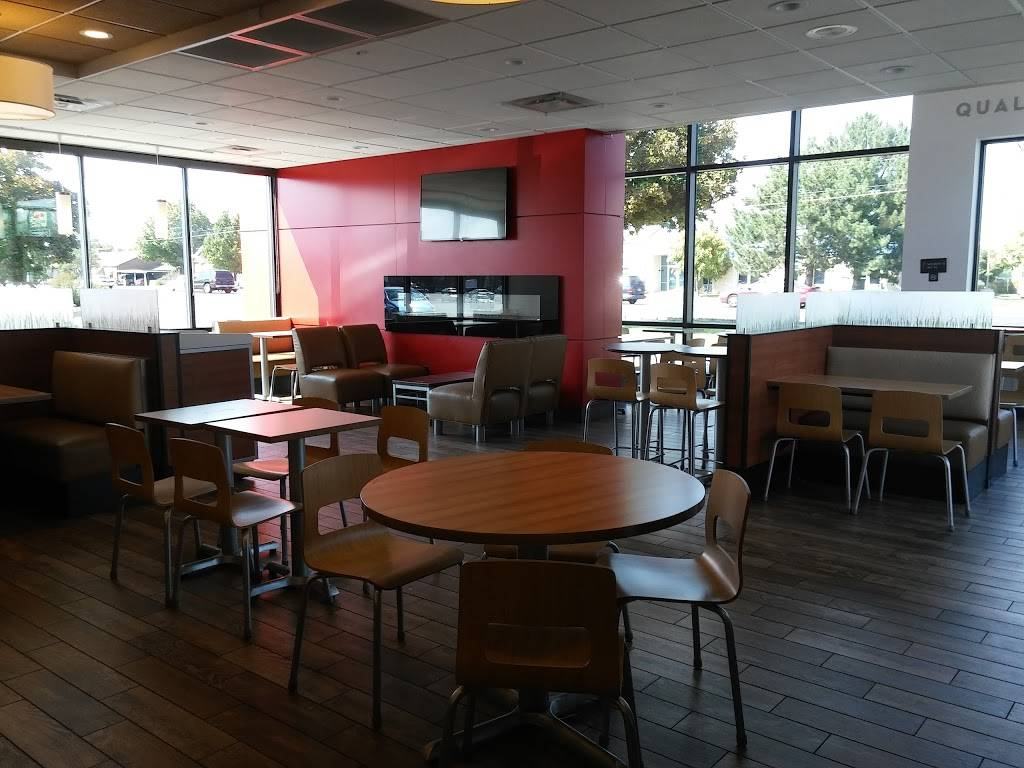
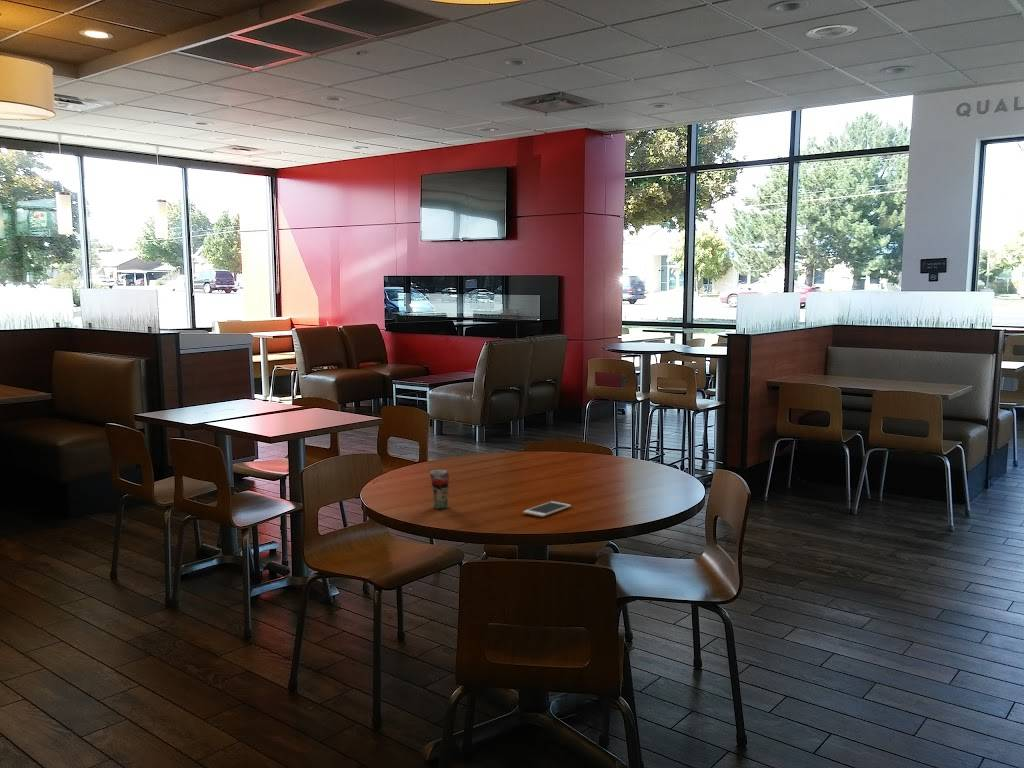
+ cell phone (547, 508)
+ beverage cup (439, 488)
